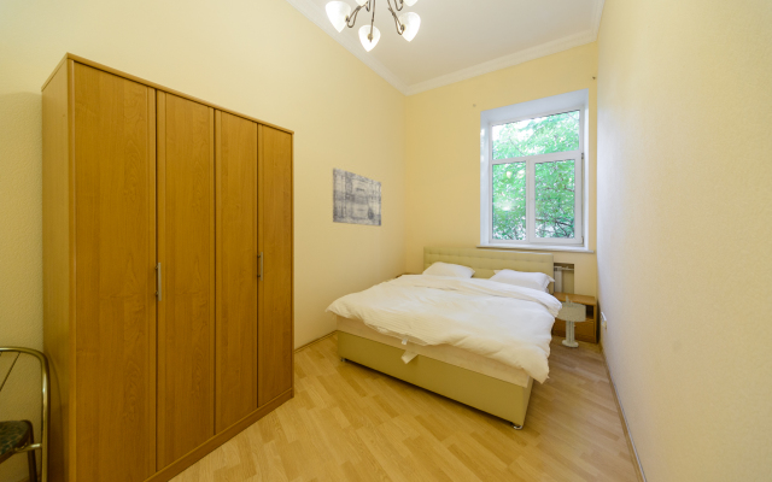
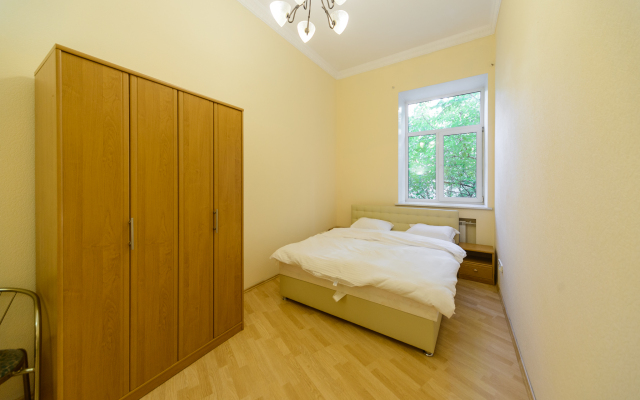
- wall art (358, 200)
- table lamp (569, 319)
